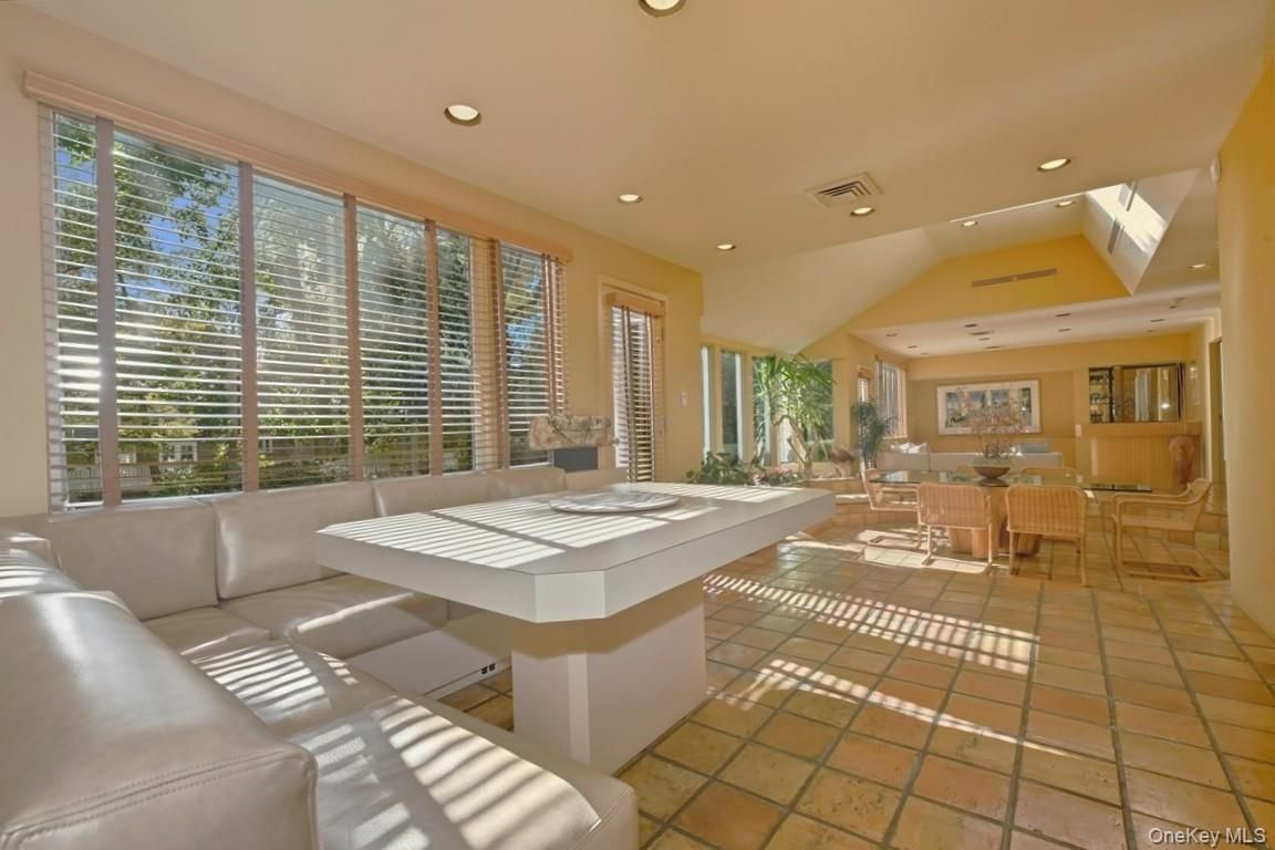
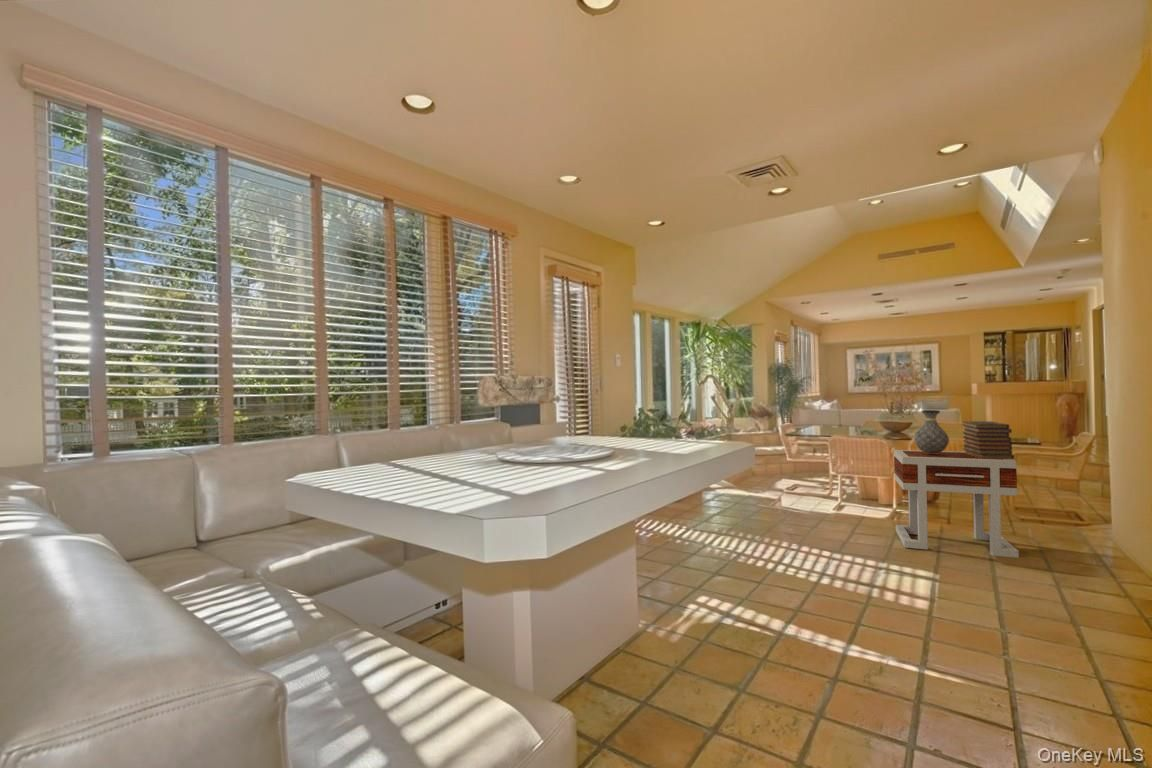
+ side table (954, 492)
+ vase (931, 432)
+ book stack (985, 439)
